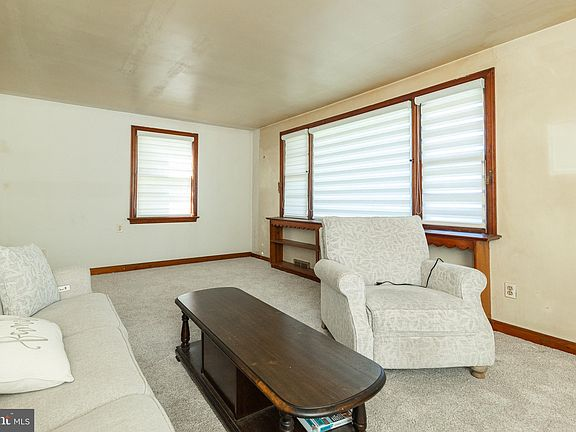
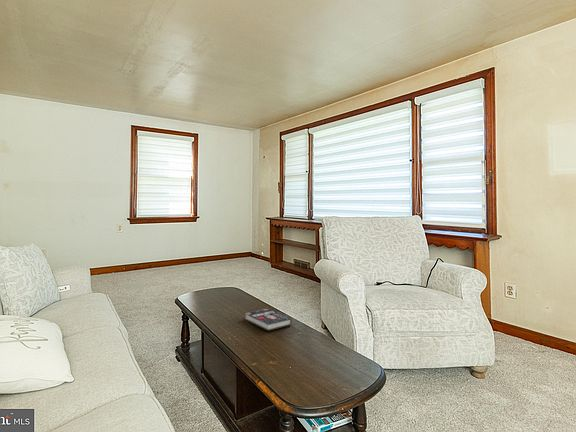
+ book (267, 318)
